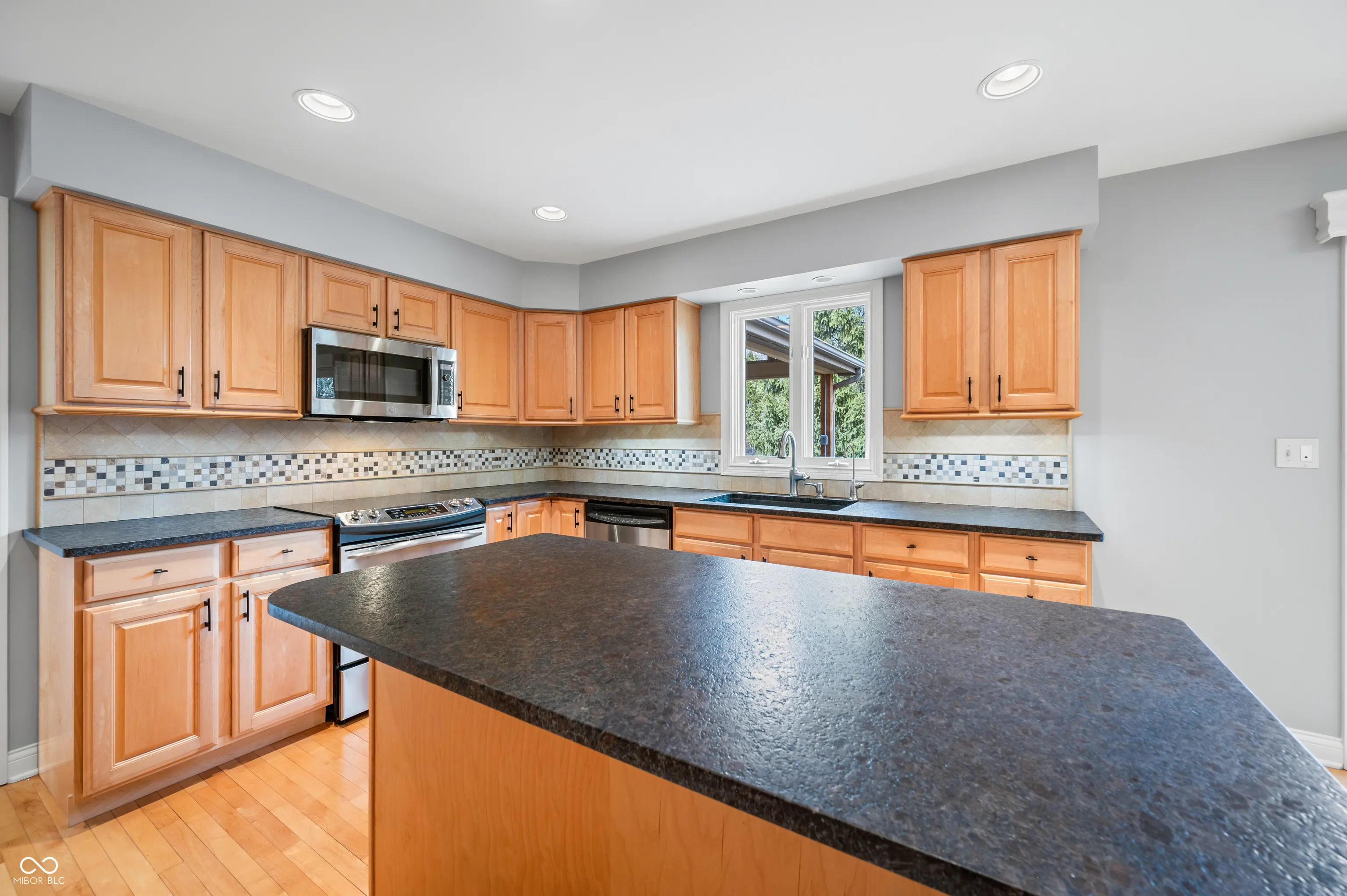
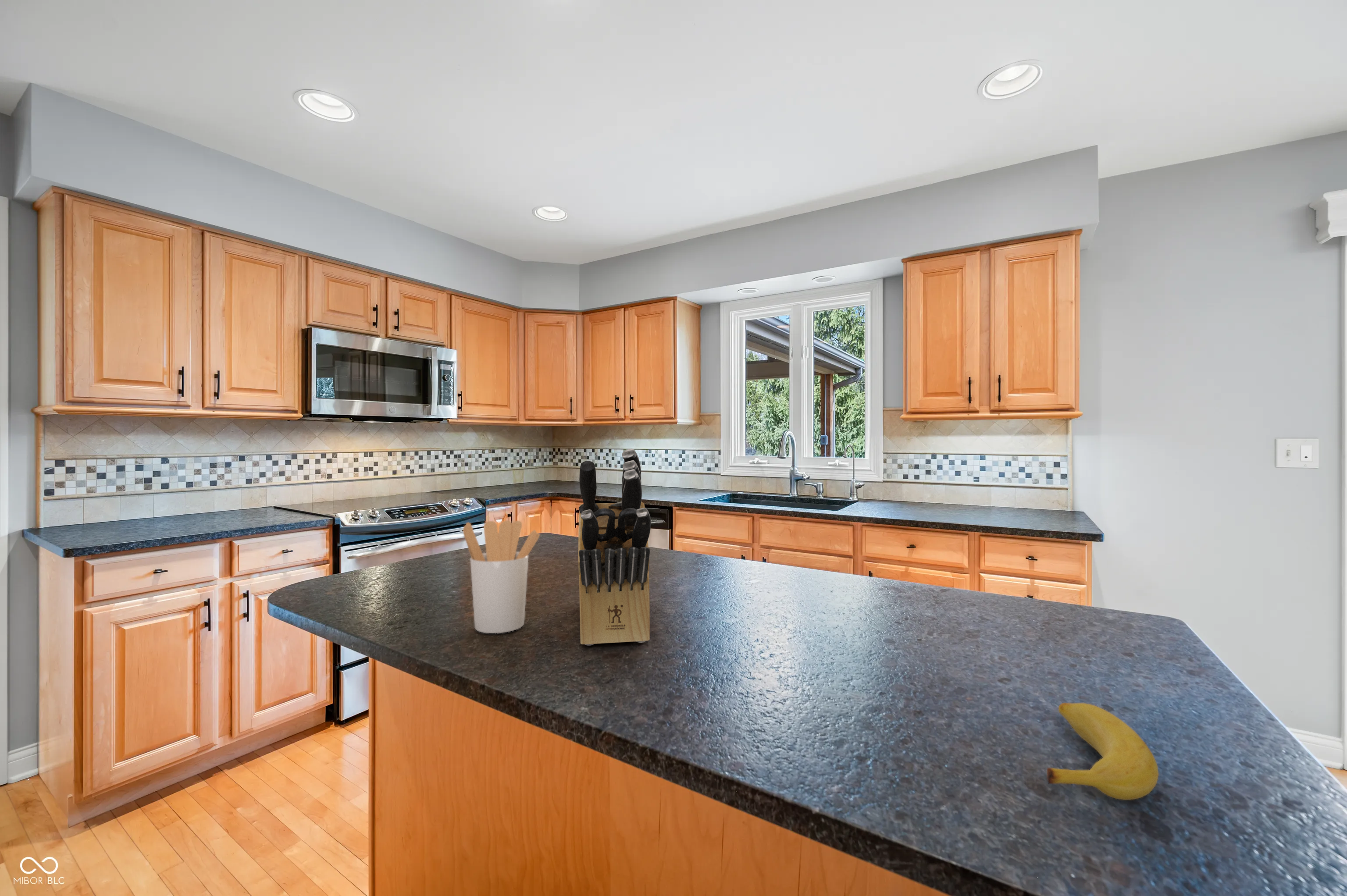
+ utensil holder (500, 571)
+ knife block (613, 539)
+ banana (1087, 742)
